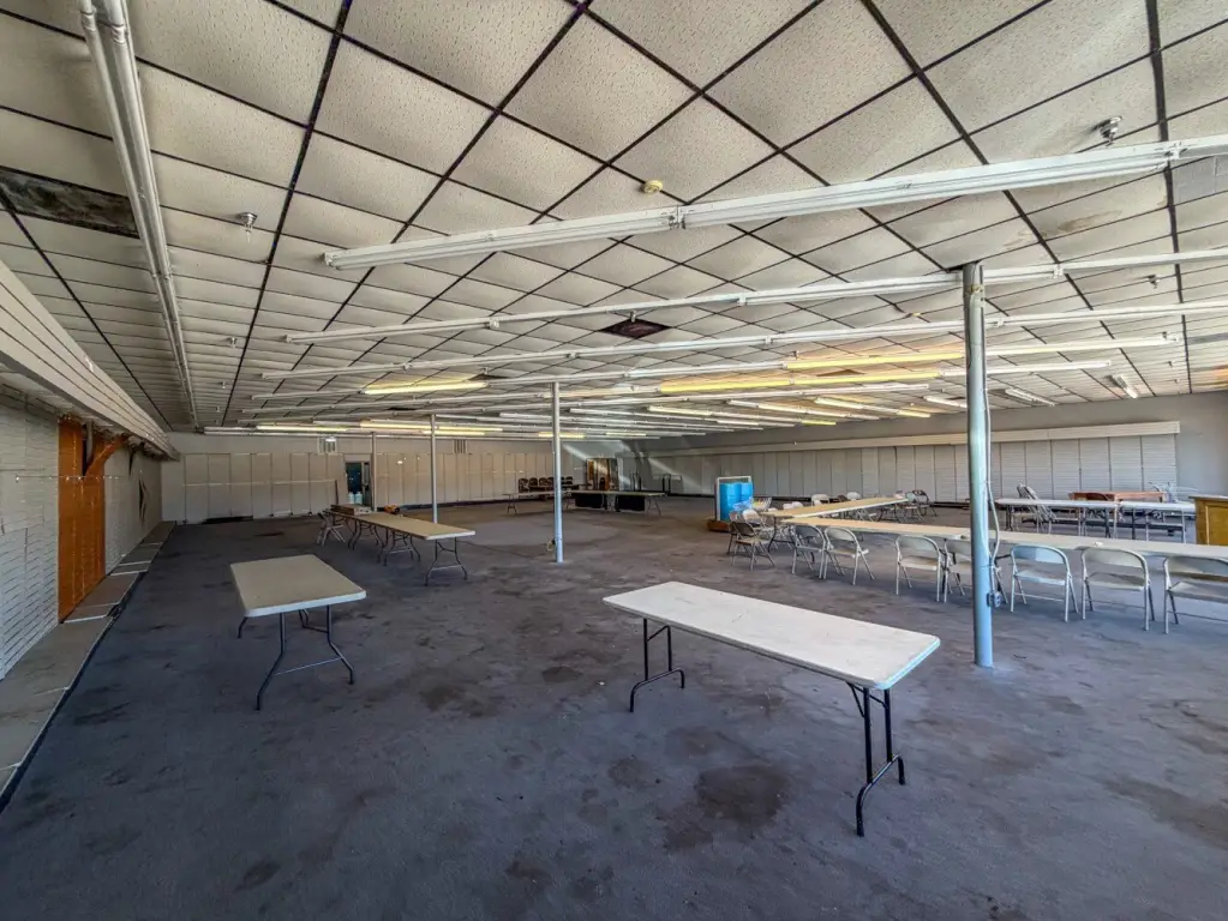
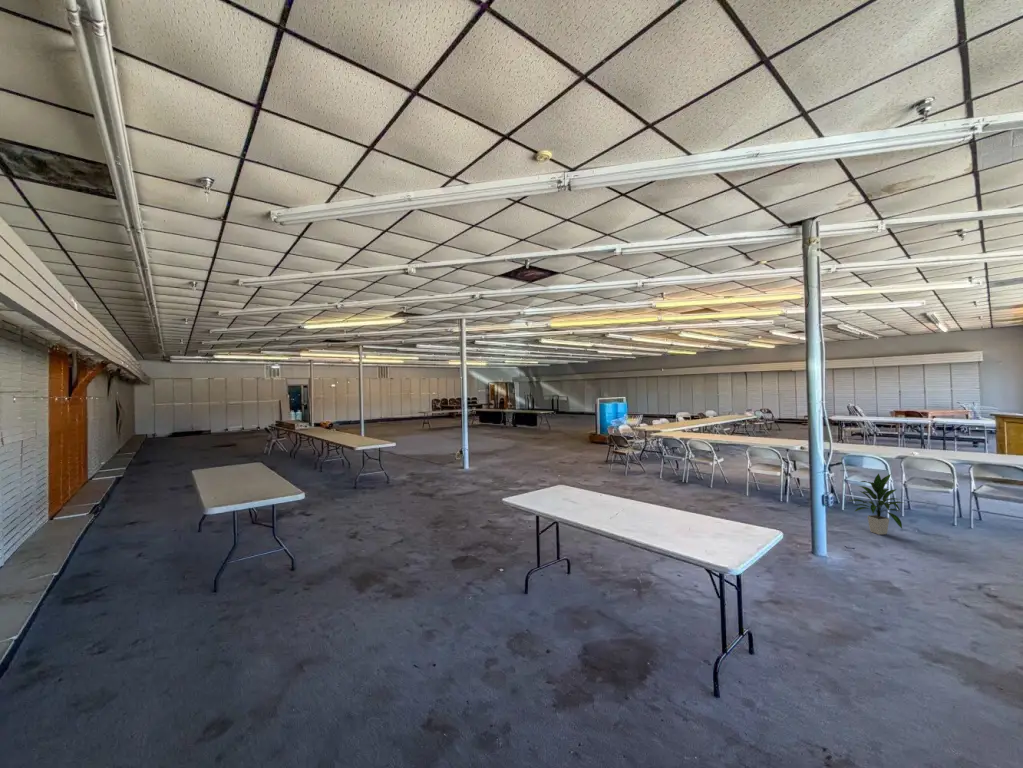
+ indoor plant (878, 503)
